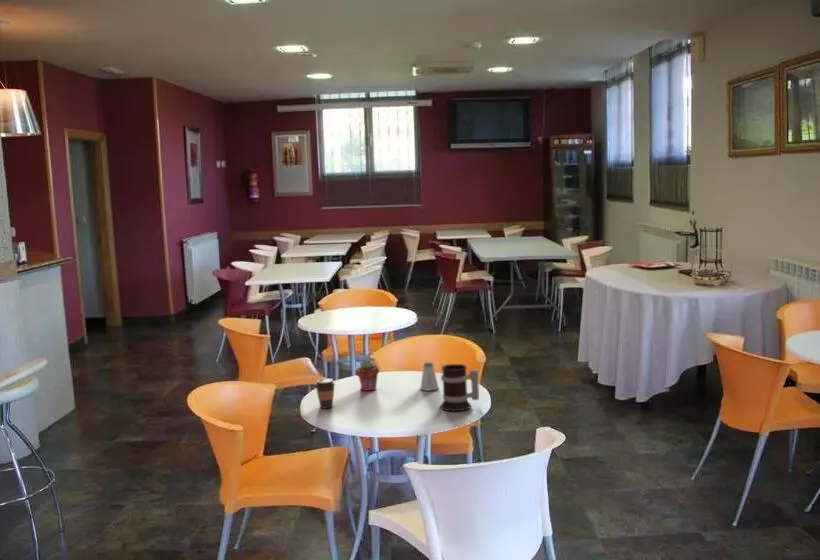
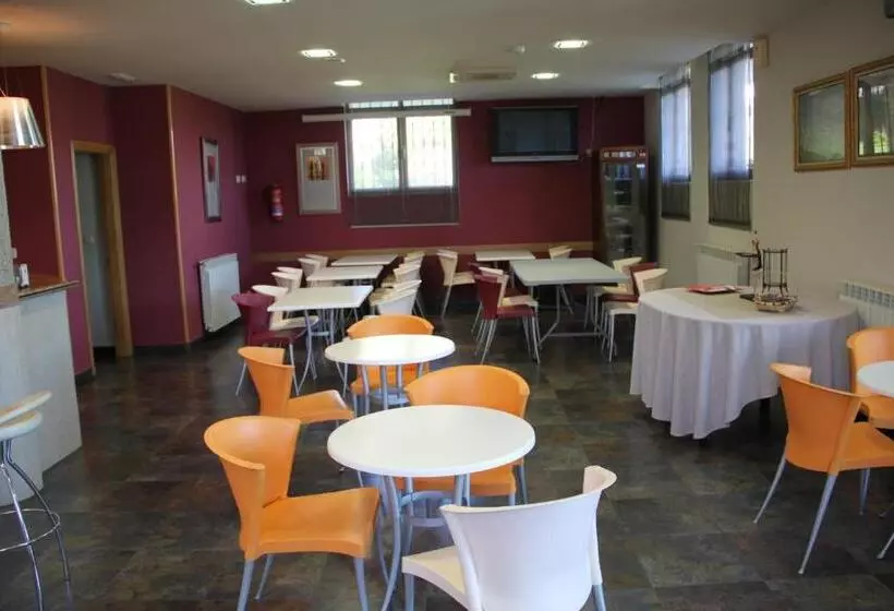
- coffee cup (325, 393)
- saltshaker (428, 375)
- mug (458, 386)
- potted succulent (367, 374)
